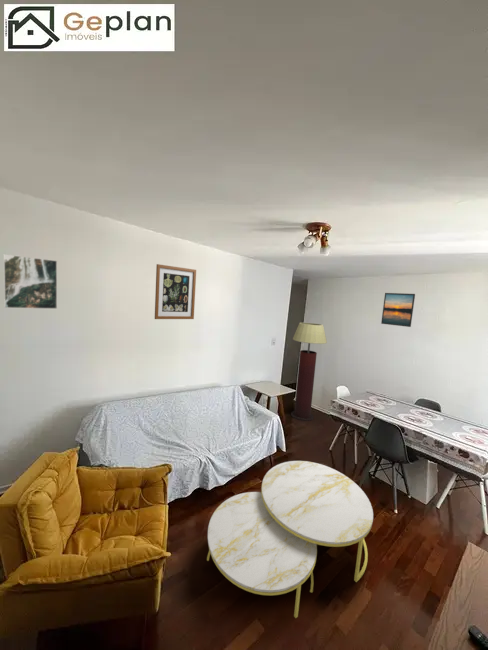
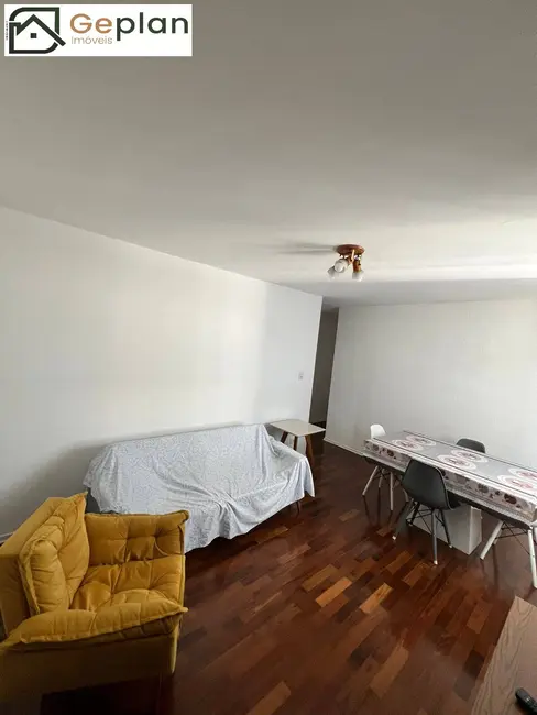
- coffee table (290, 525)
- wall art (176, 293)
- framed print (31, 283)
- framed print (397, 309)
- floor lamp (306, 370)
